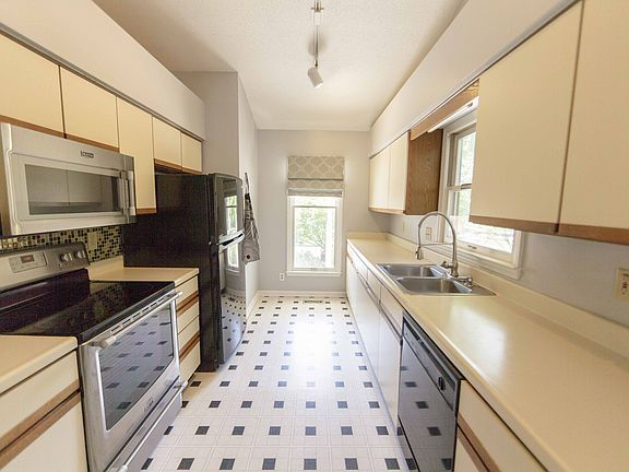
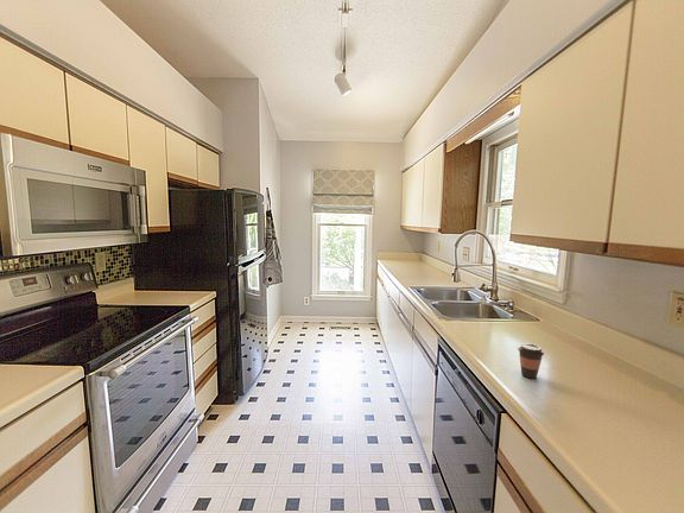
+ coffee cup (530, 361)
